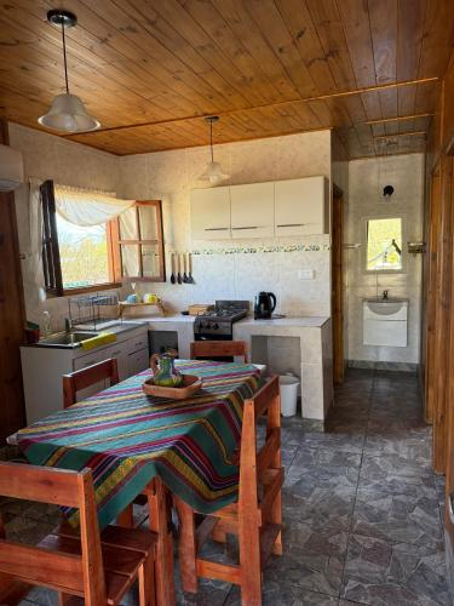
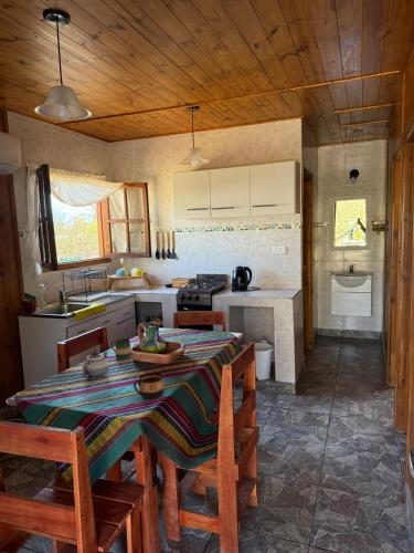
+ cup (150, 385)
+ mug (119, 348)
+ teapot (95, 363)
